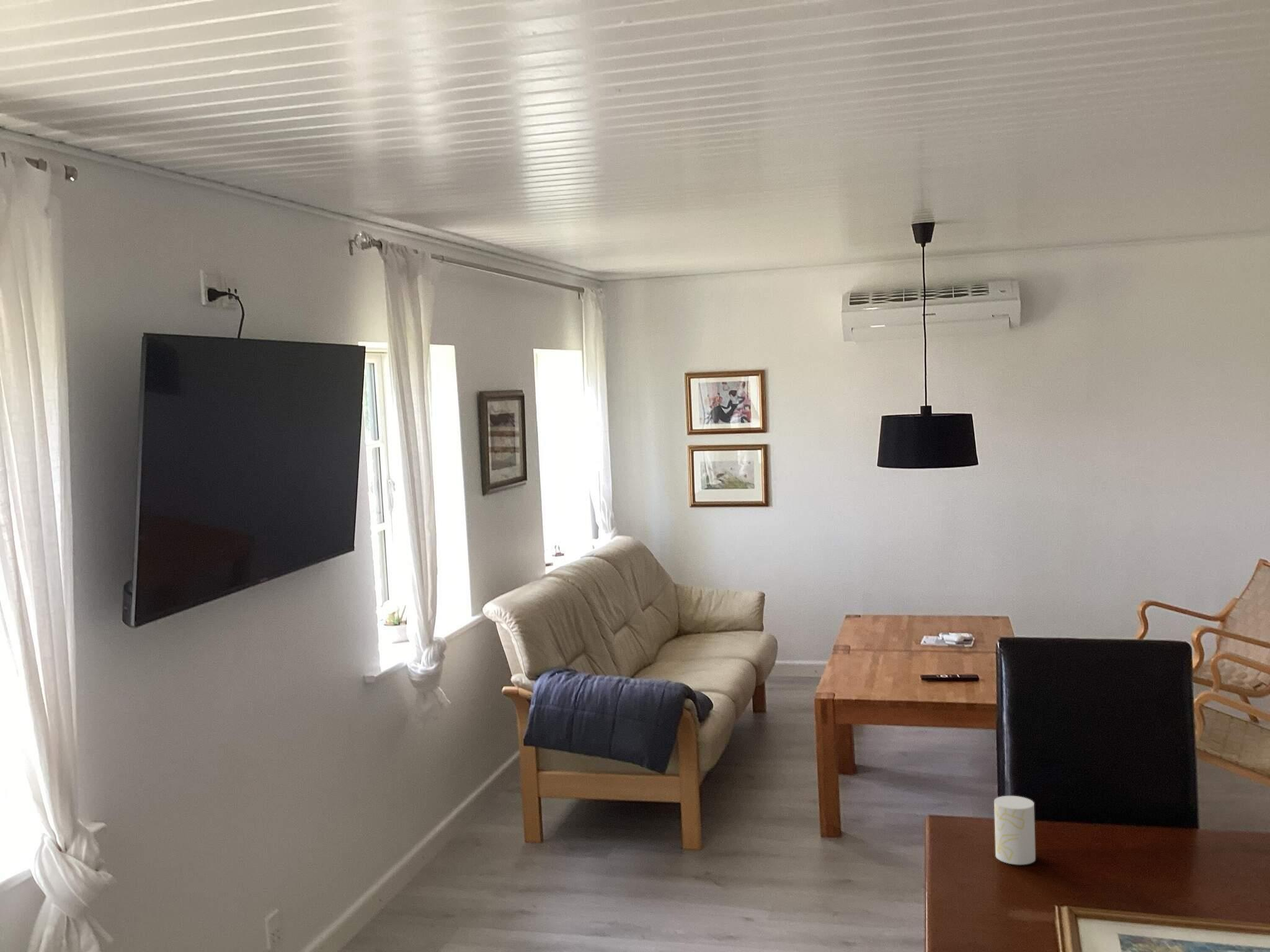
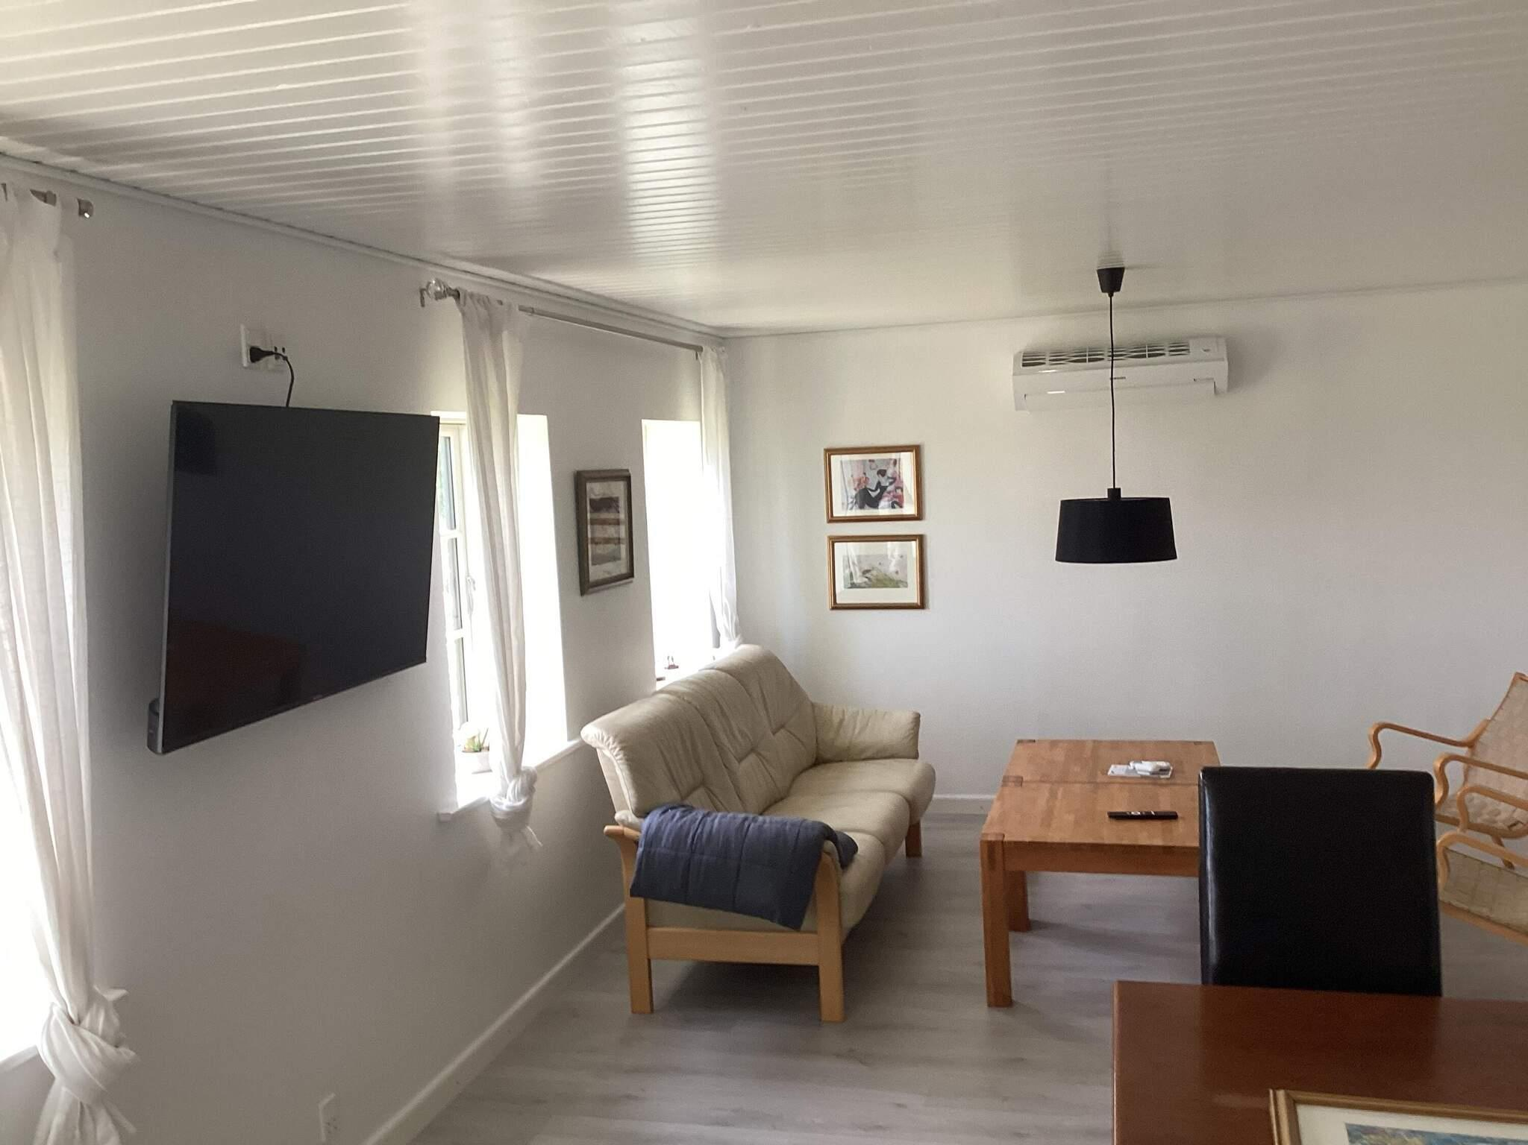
- cup (1015, 829)
